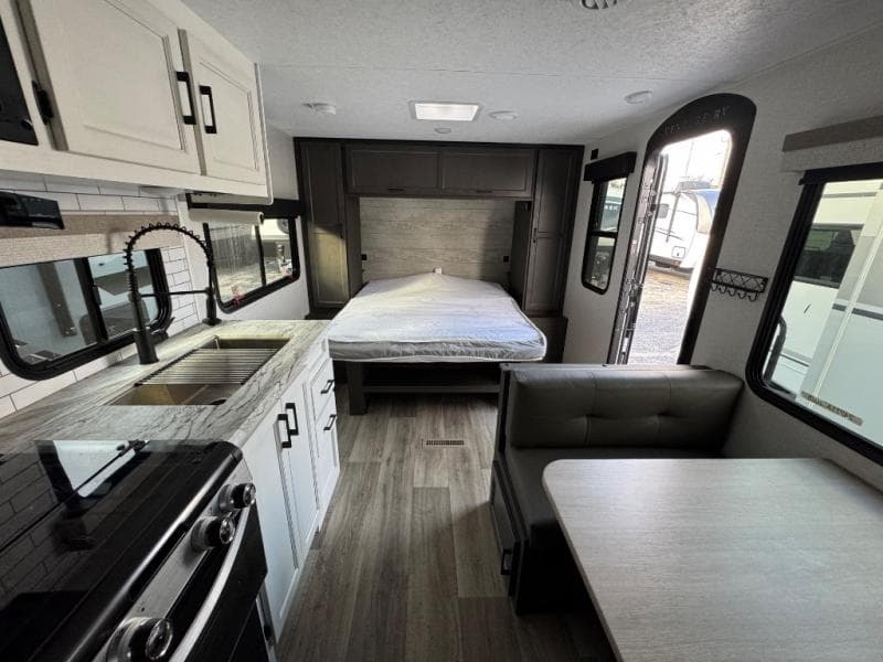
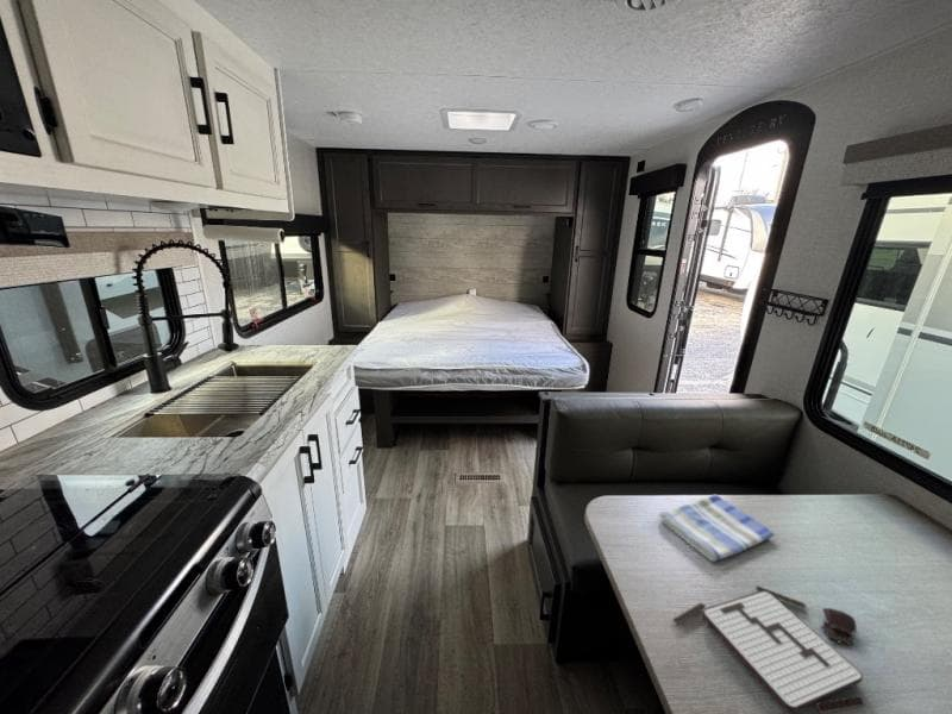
+ board game (787, 639)
+ dish towel (714, 524)
